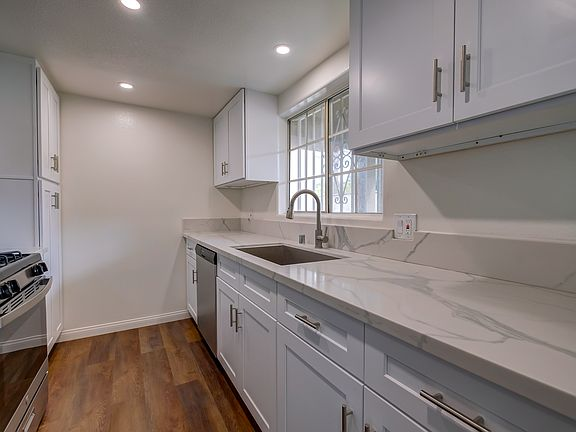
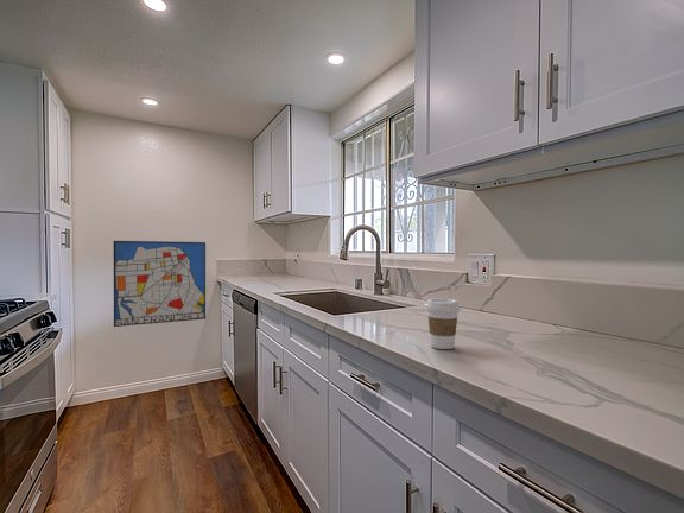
+ coffee cup (442, 323)
+ wall art (162, 281)
